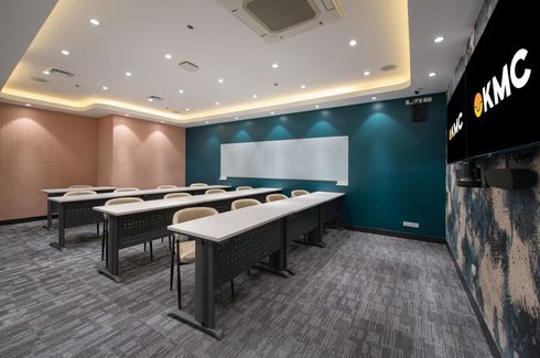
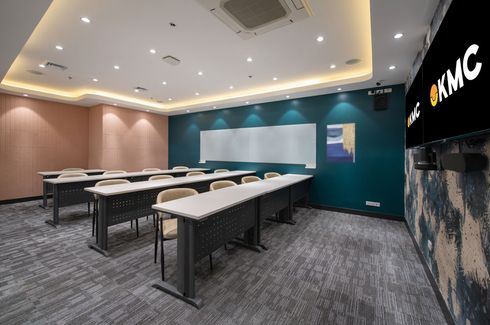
+ wall art (340, 143)
